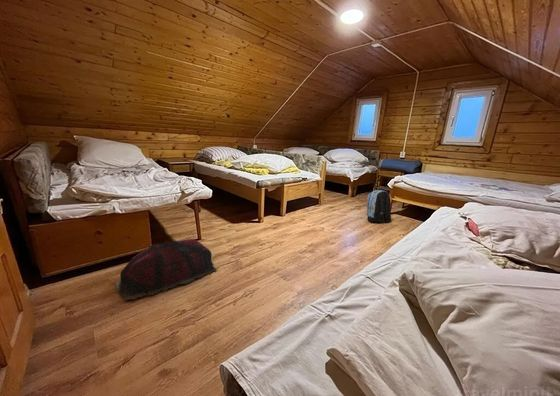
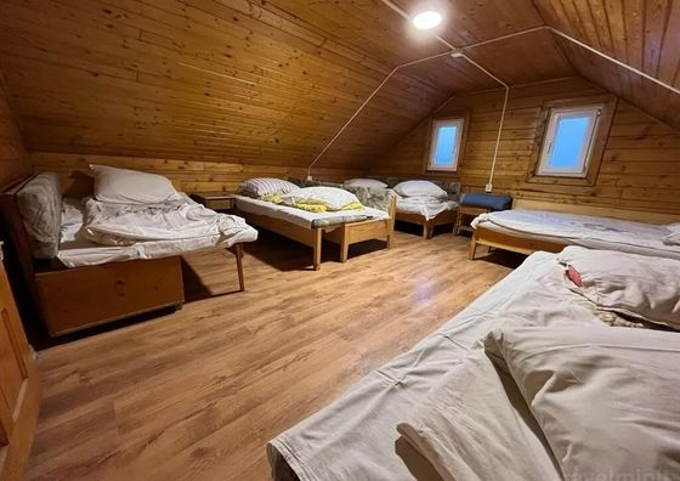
- duffel bag (168, 259)
- backpack (378, 205)
